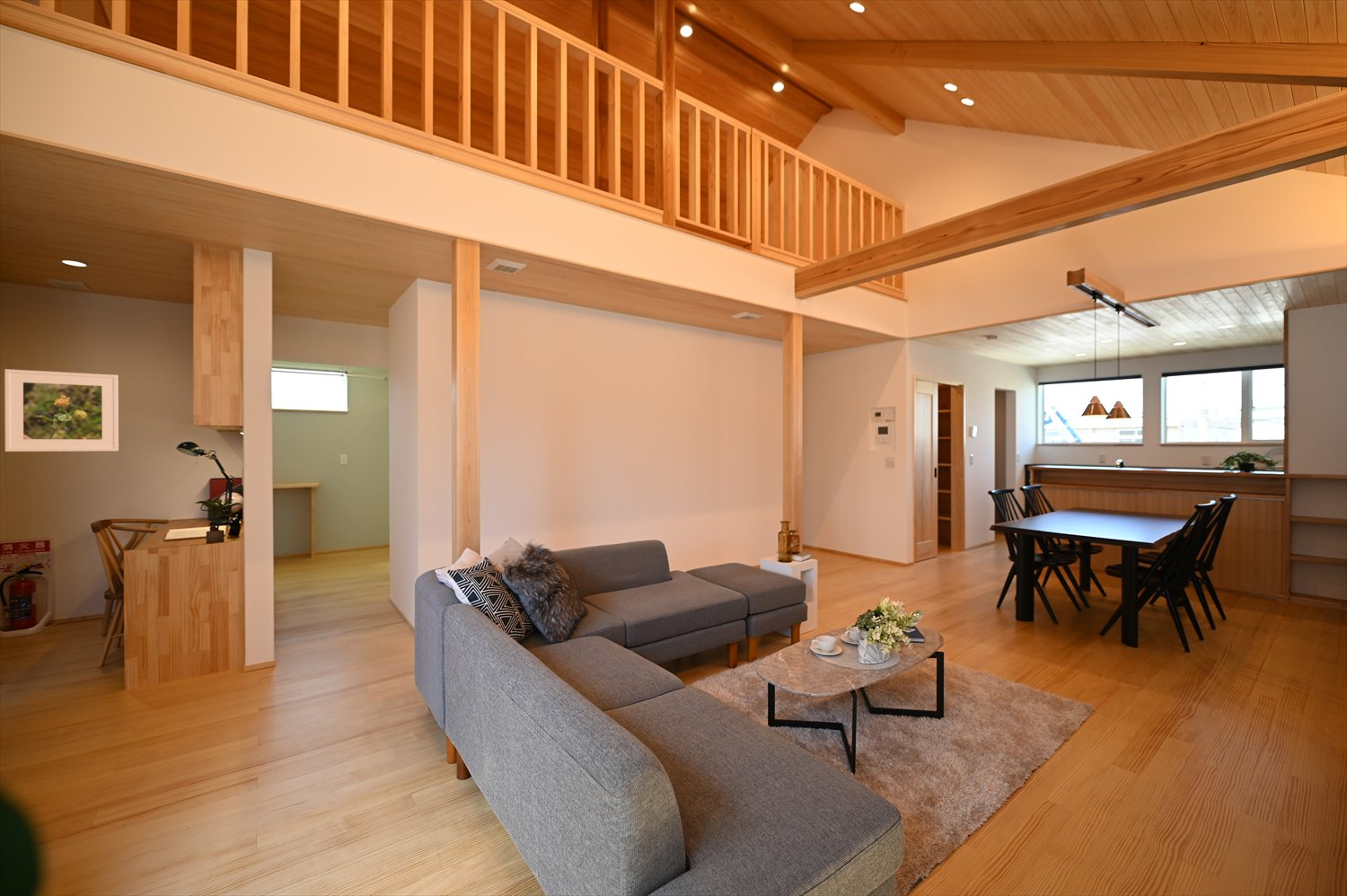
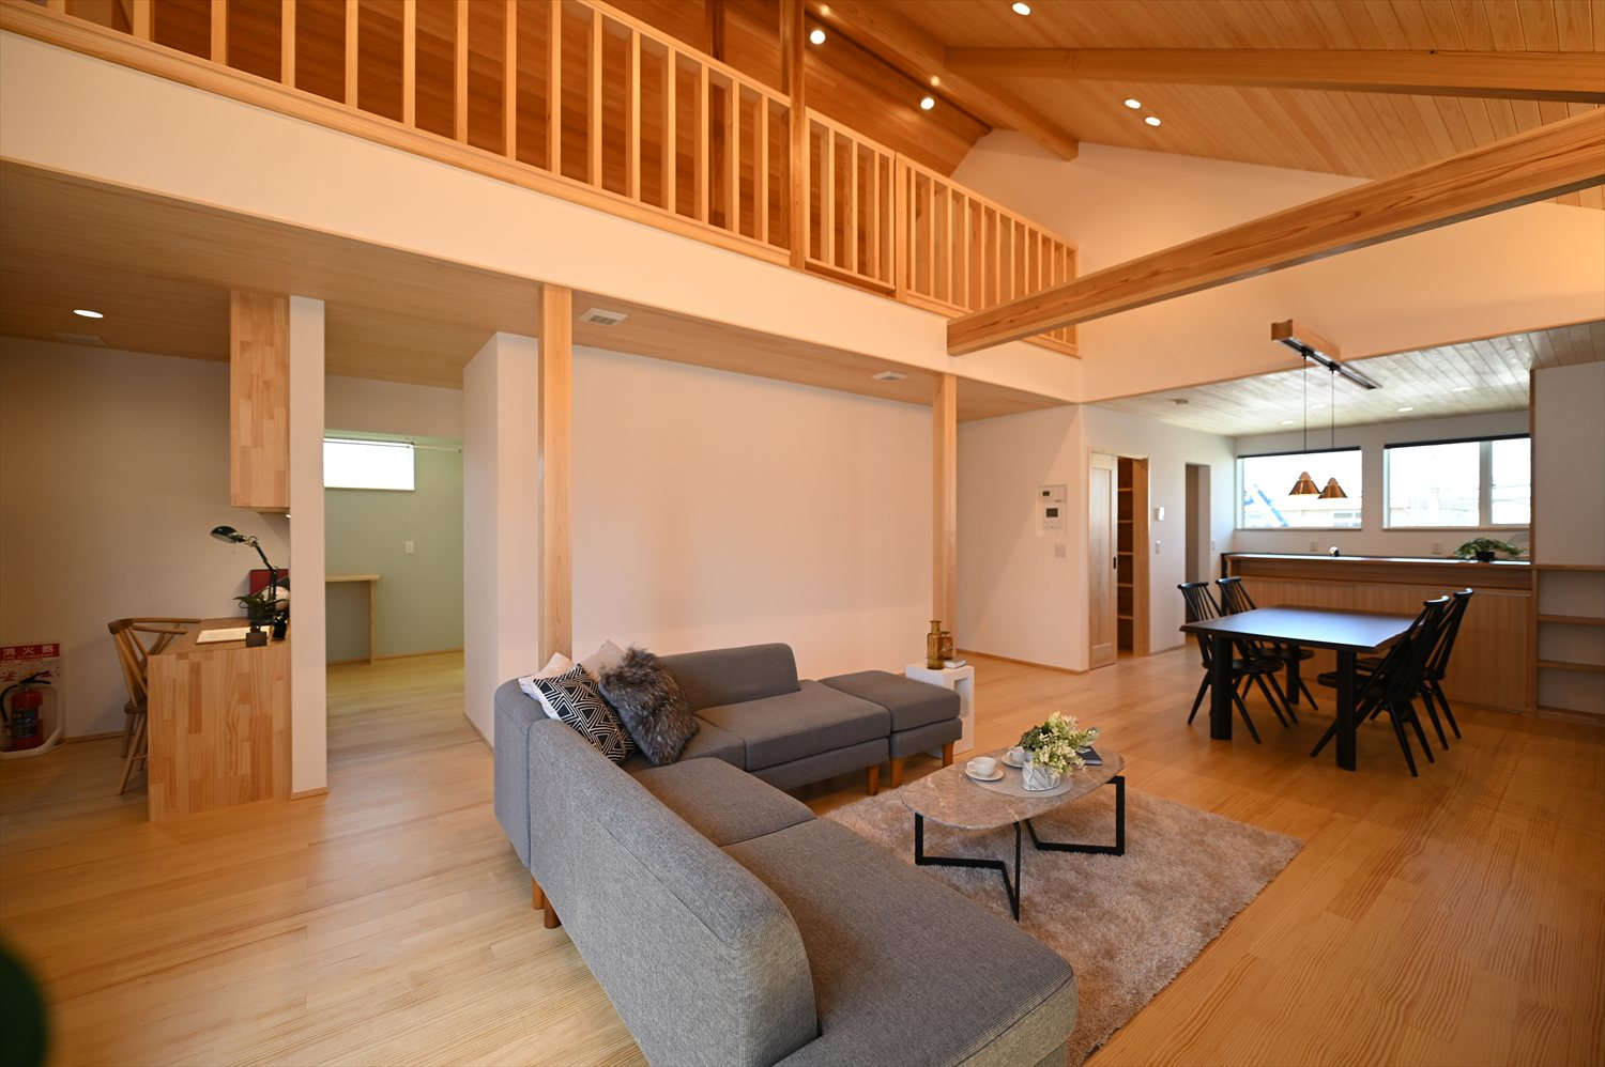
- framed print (64, 411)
